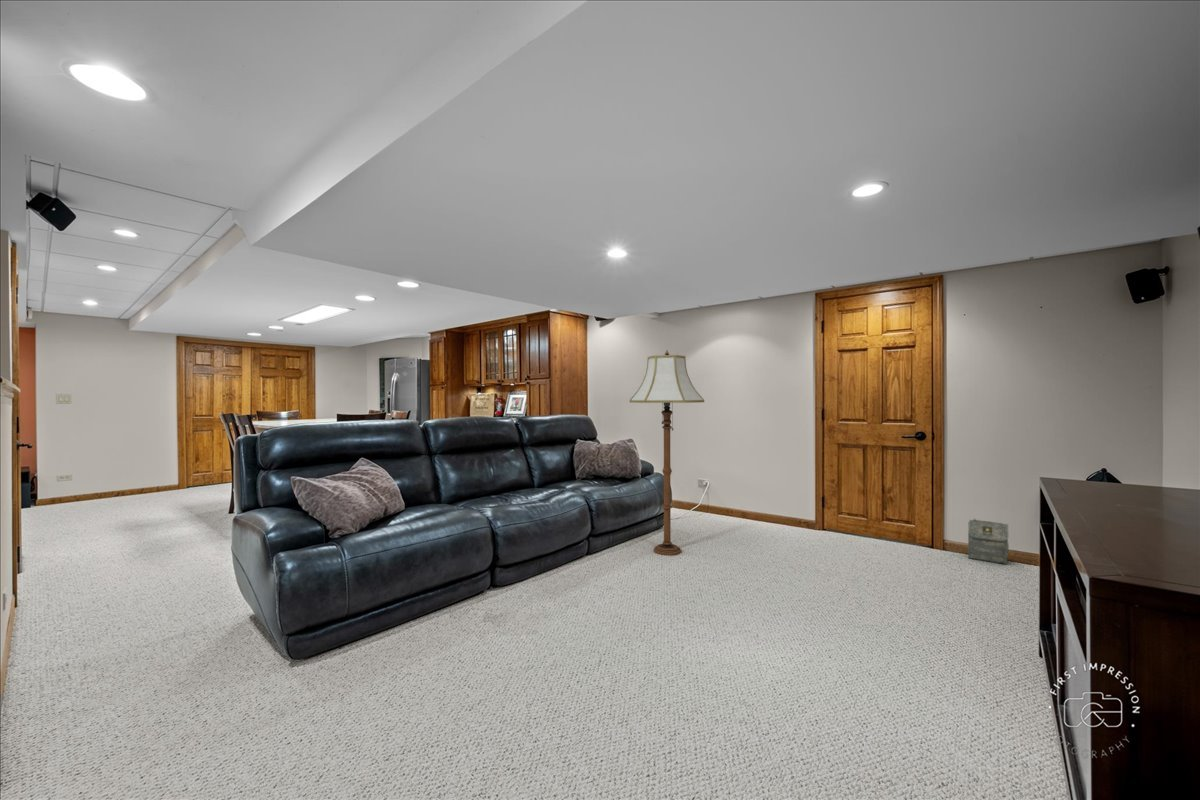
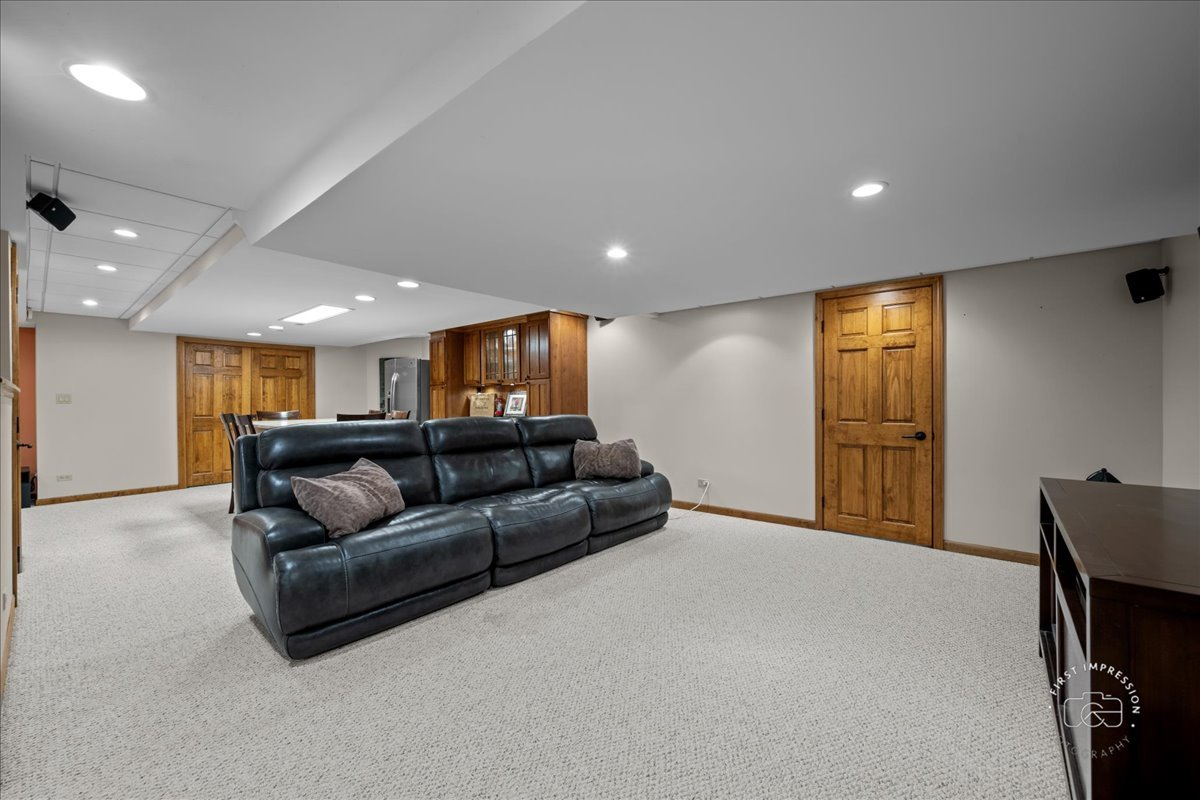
- floor lamp (666, 450)
- bag (988, 540)
